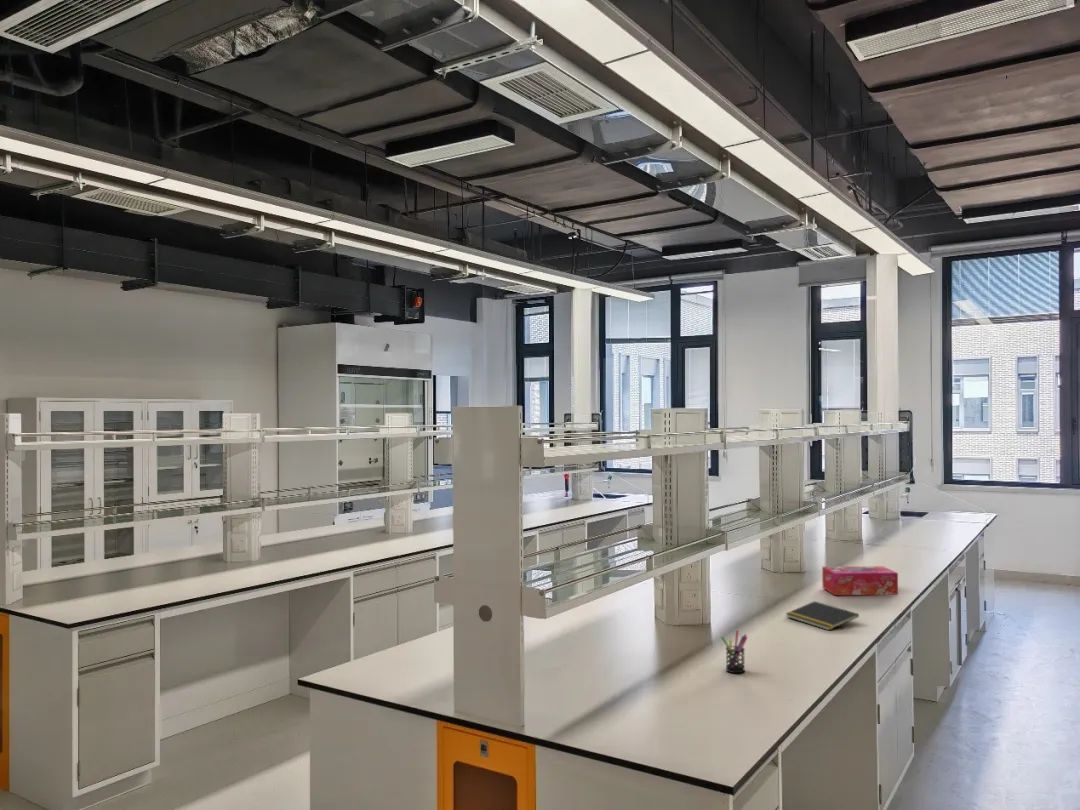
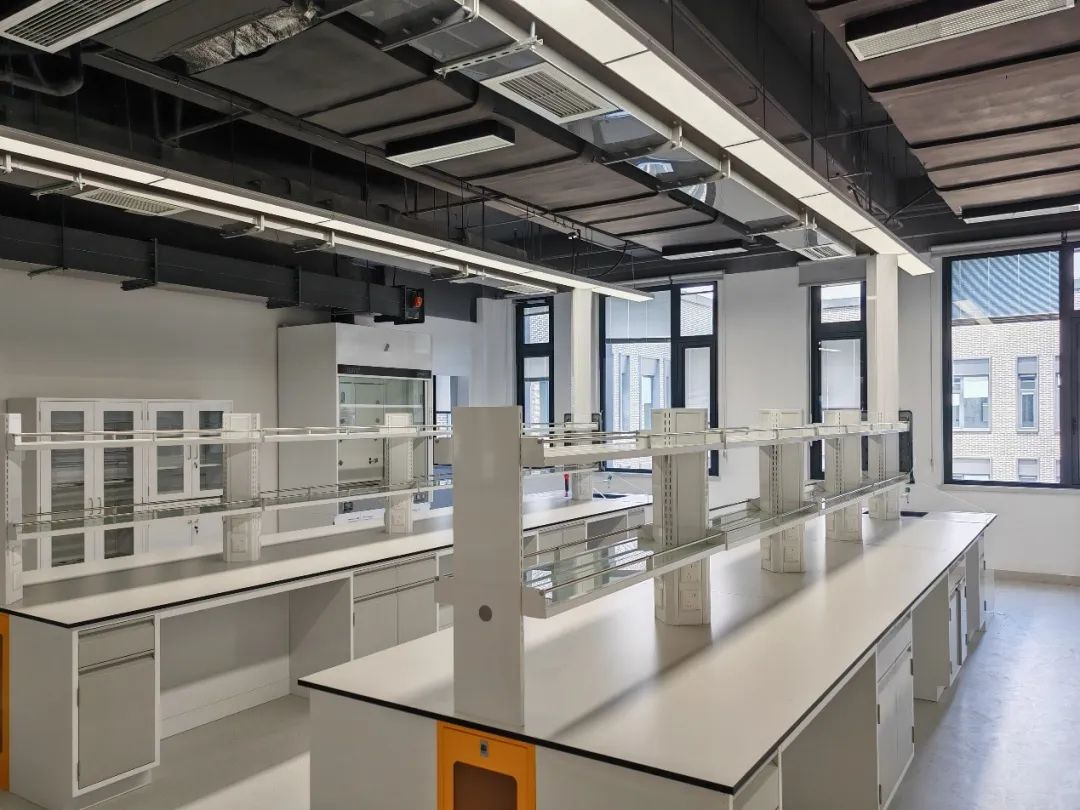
- tissue box (859, 580)
- pen holder (733, 650)
- notepad (821, 615)
